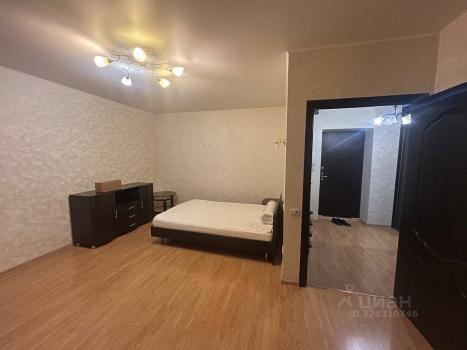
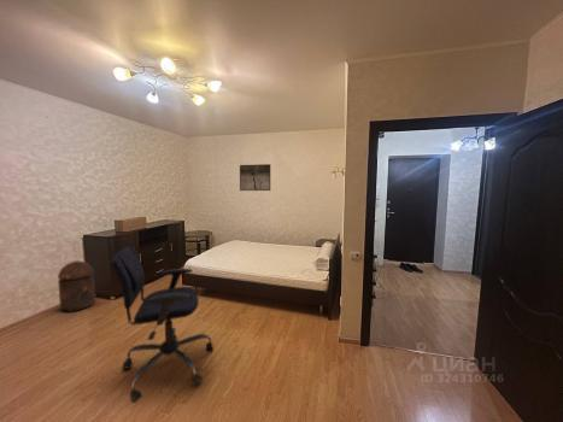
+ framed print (254, 177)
+ trash can (76, 283)
+ office chair (166, 307)
